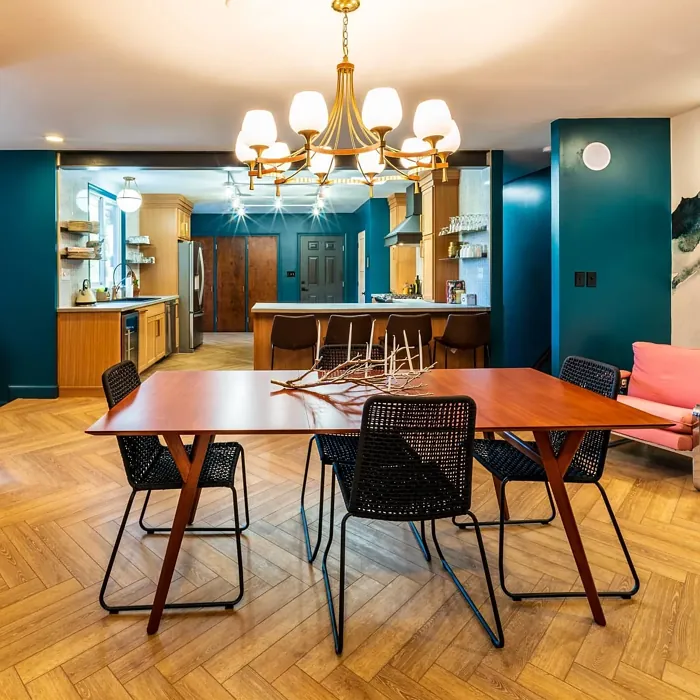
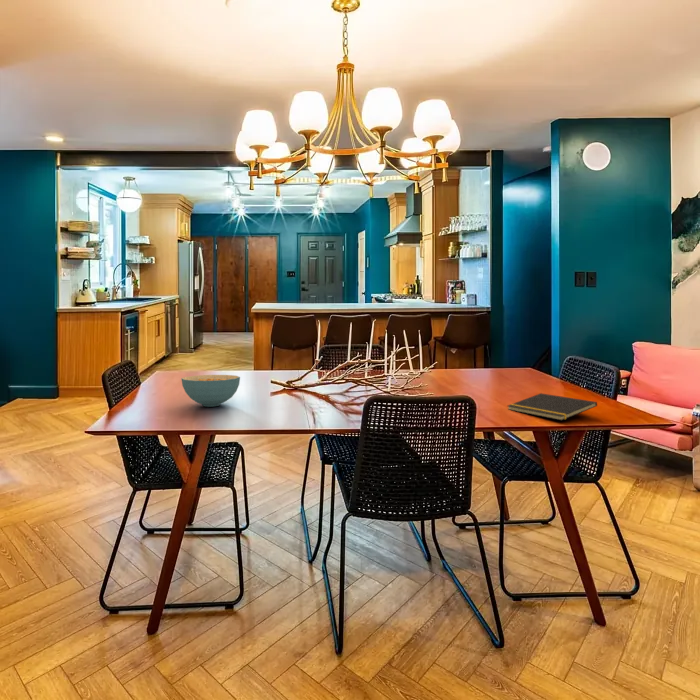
+ notepad (550, 405)
+ cereal bowl (211, 391)
